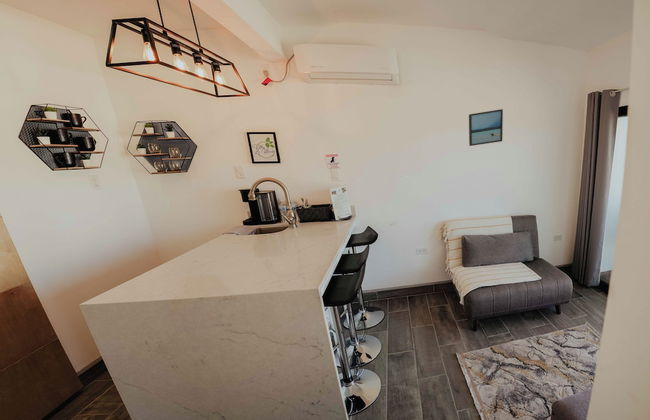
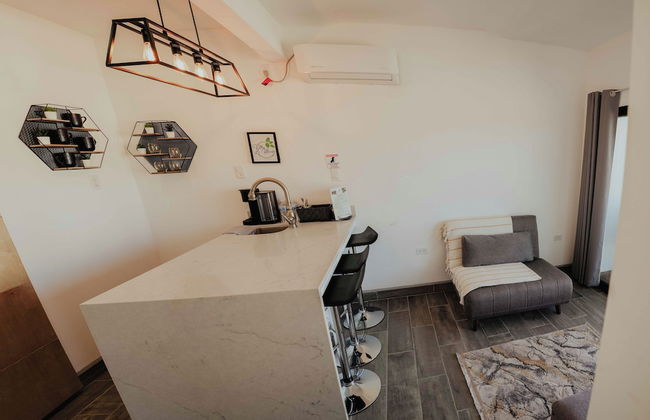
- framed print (485, 127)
